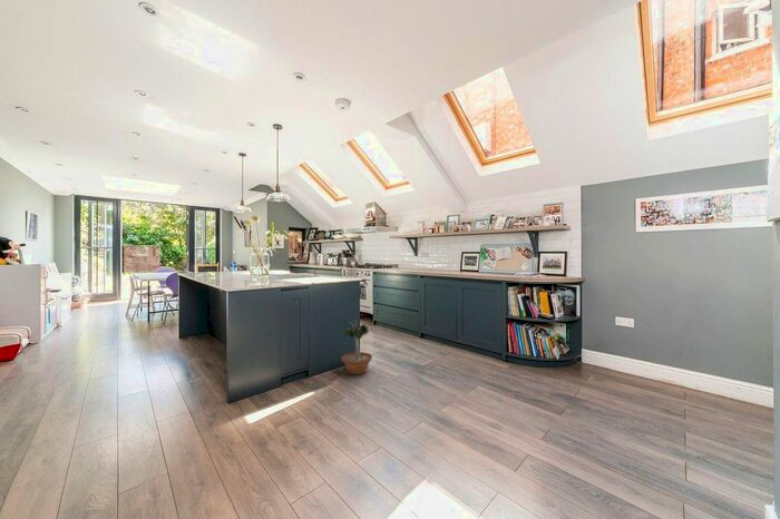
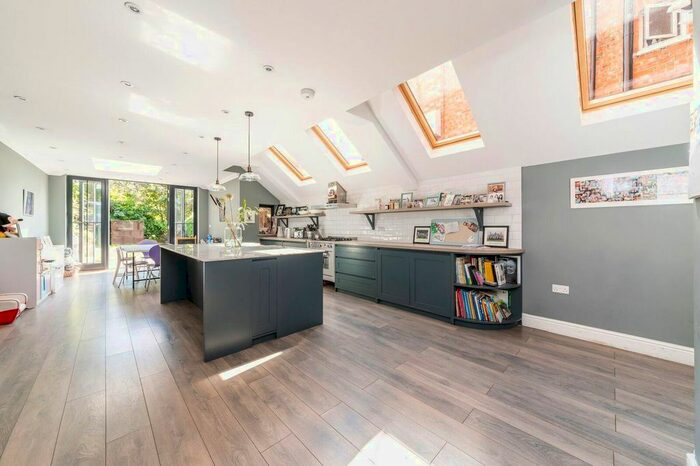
- potted tree (357, 345)
